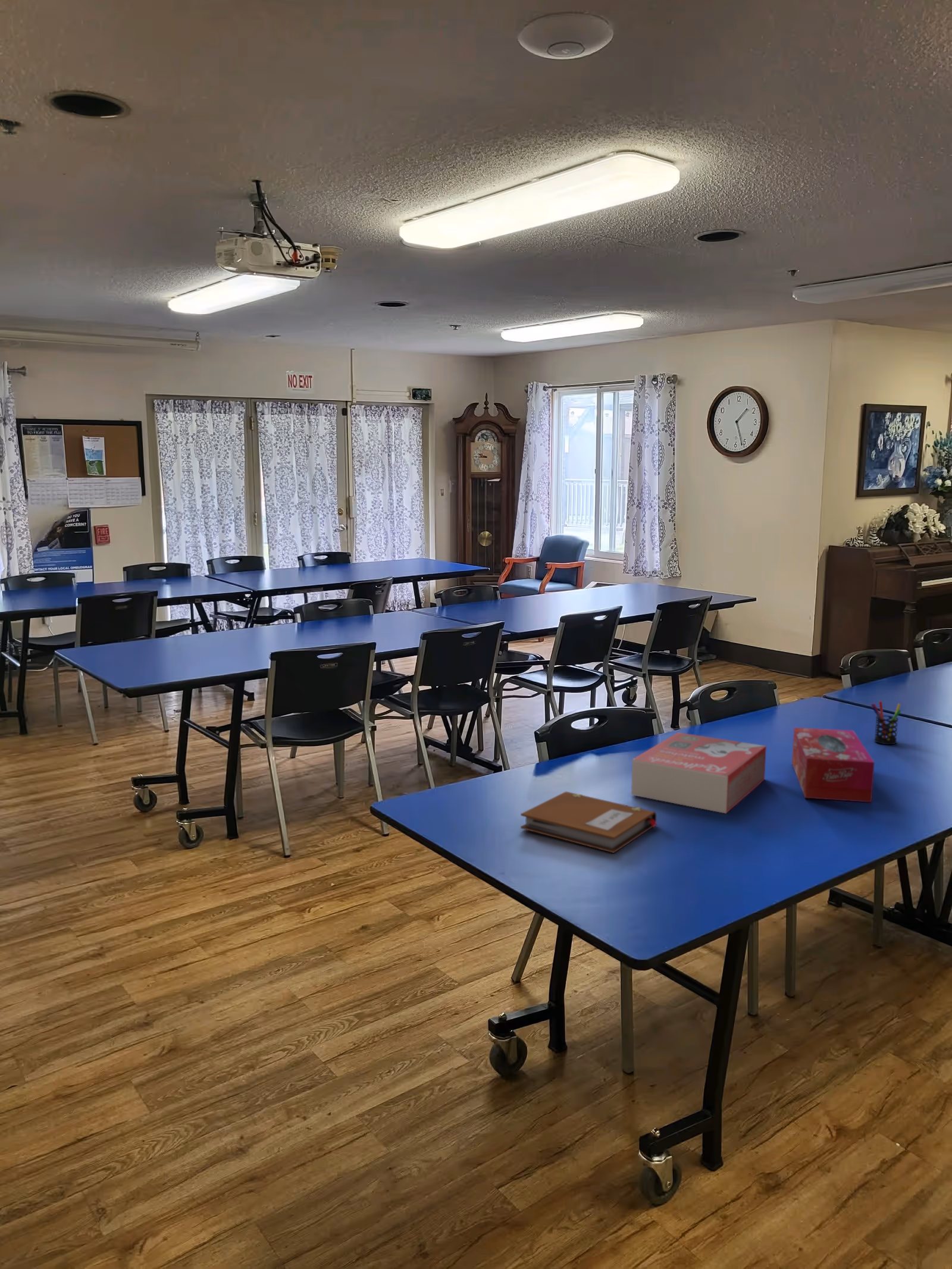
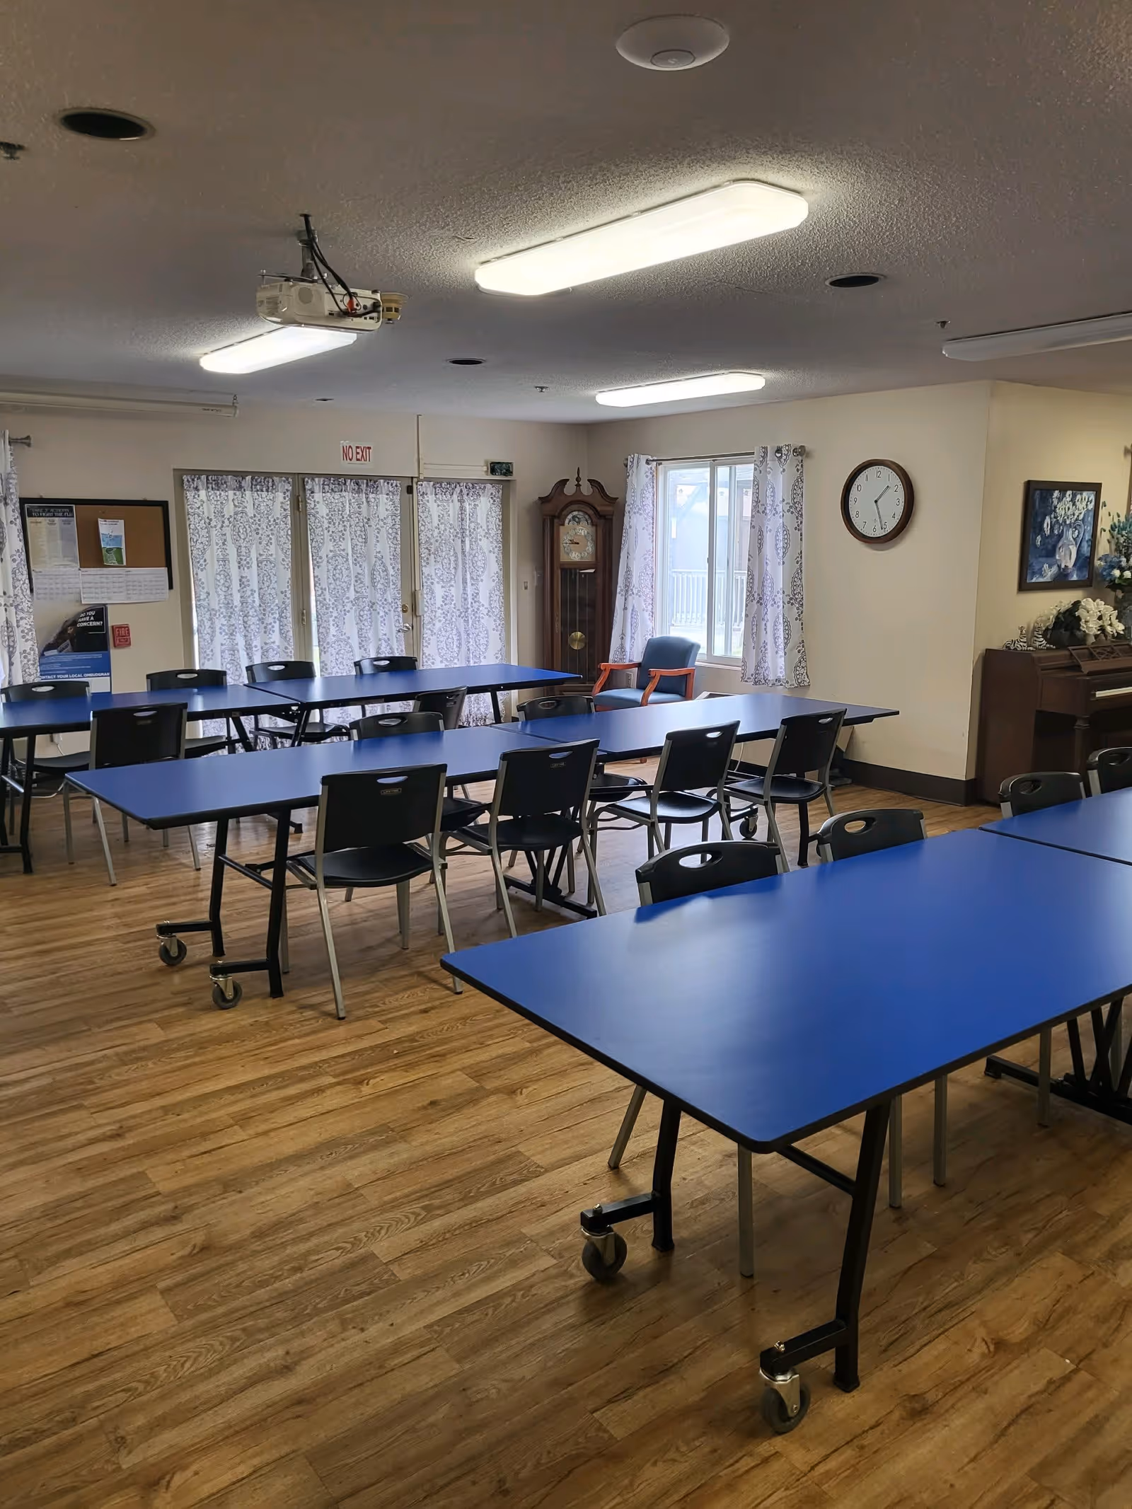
- pen holder (888, 722)
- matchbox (700, 770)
- notebook (591, 820)
- tissue box (830, 762)
